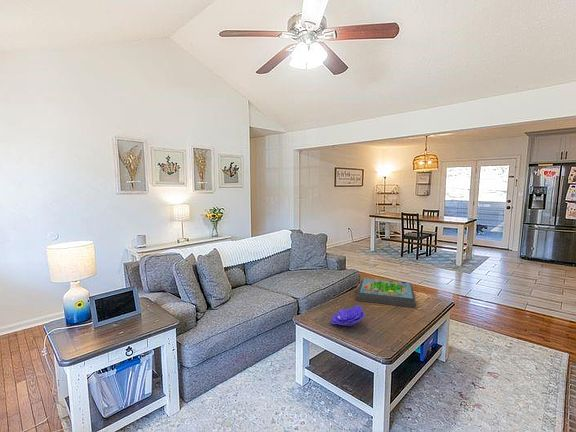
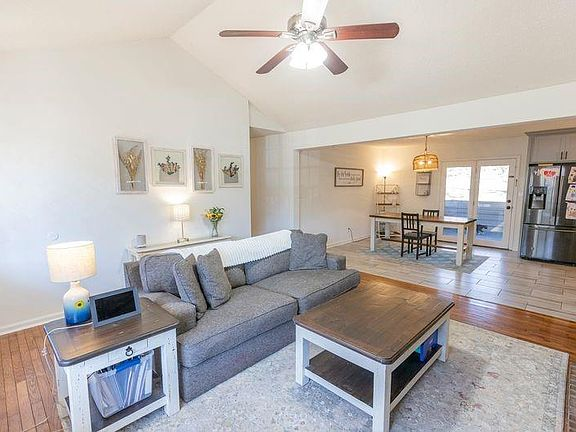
- board game (385, 287)
- decorative bowl (347, 314)
